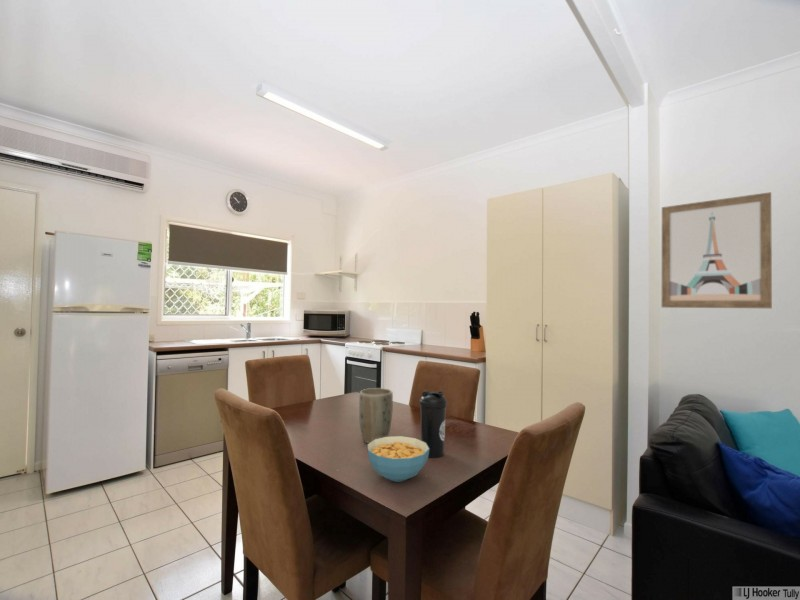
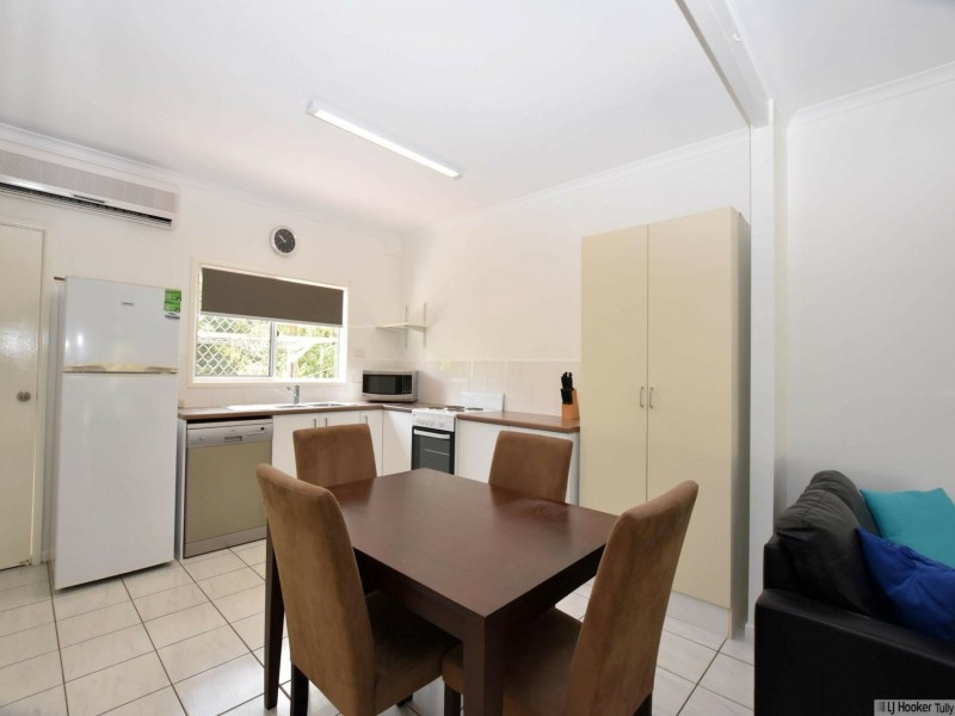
- wall art (712, 254)
- cereal bowl (397, 461)
- plant pot (375, 415)
- water bottle (432, 422)
